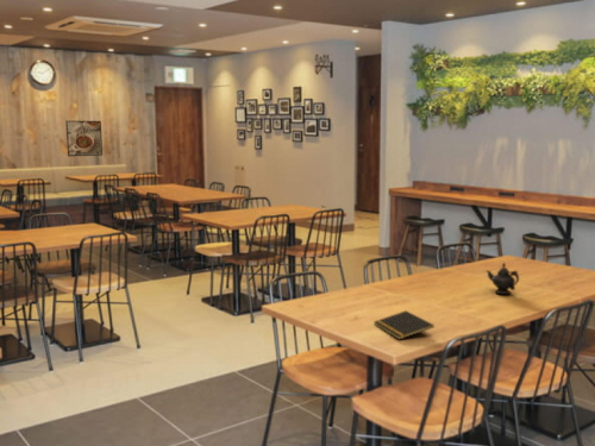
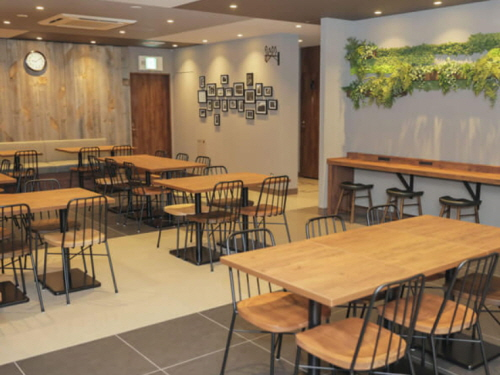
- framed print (84, 138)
- teapot (501, 277)
- notepad (402, 323)
